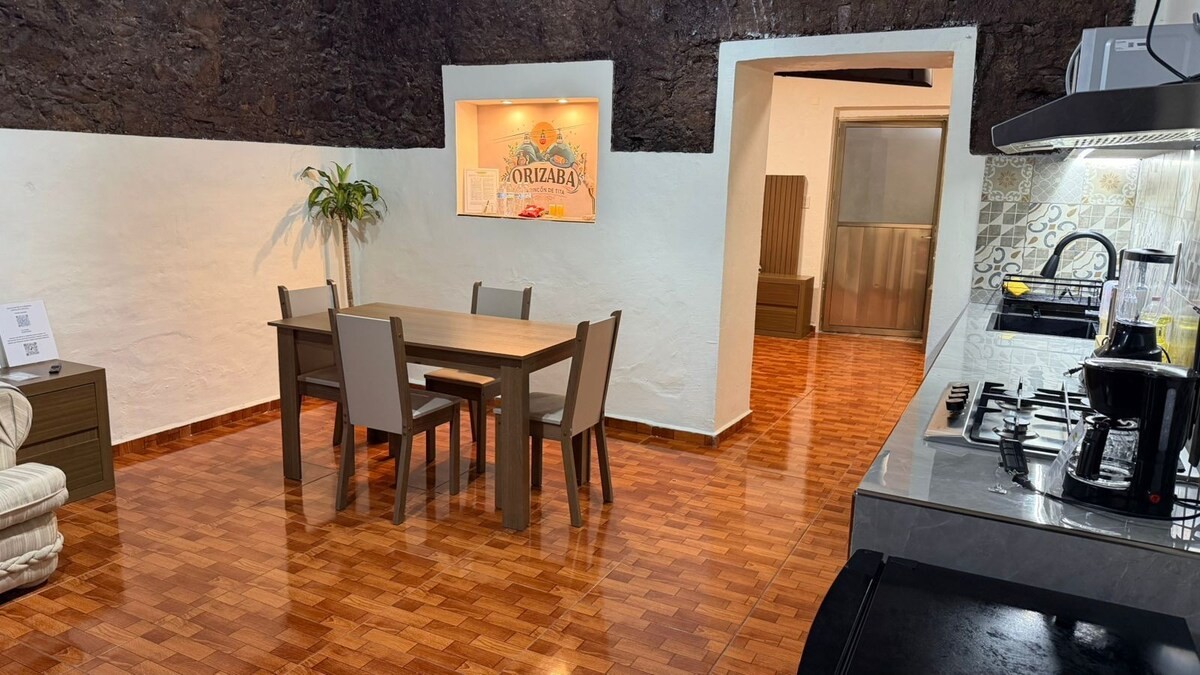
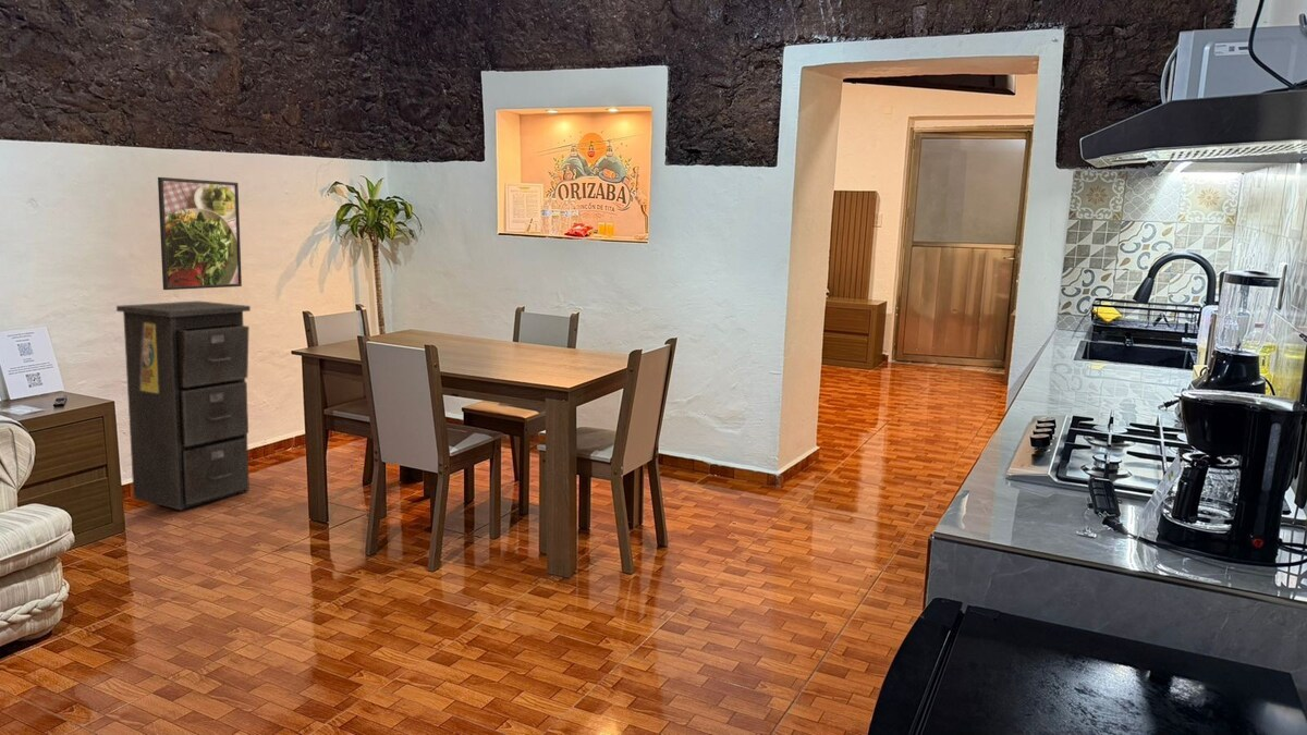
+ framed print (201, 234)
+ filing cabinet (193, 402)
